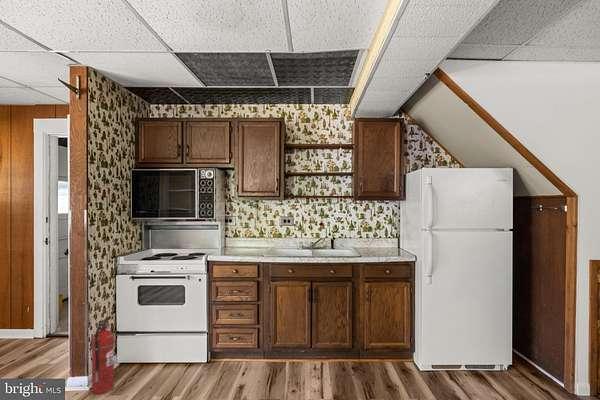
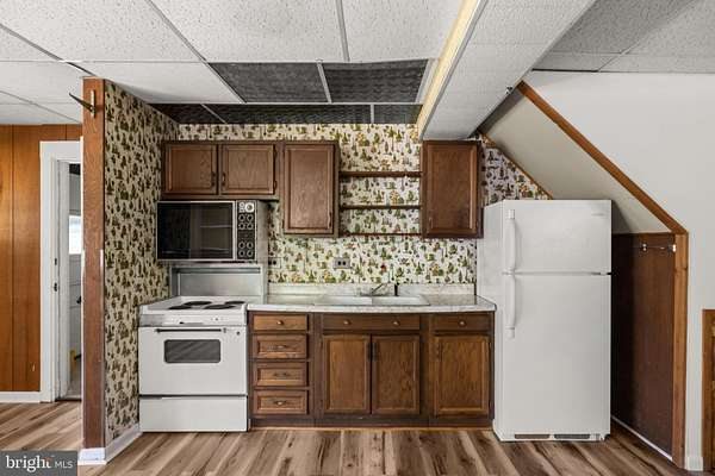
- fire extinguisher (102, 354)
